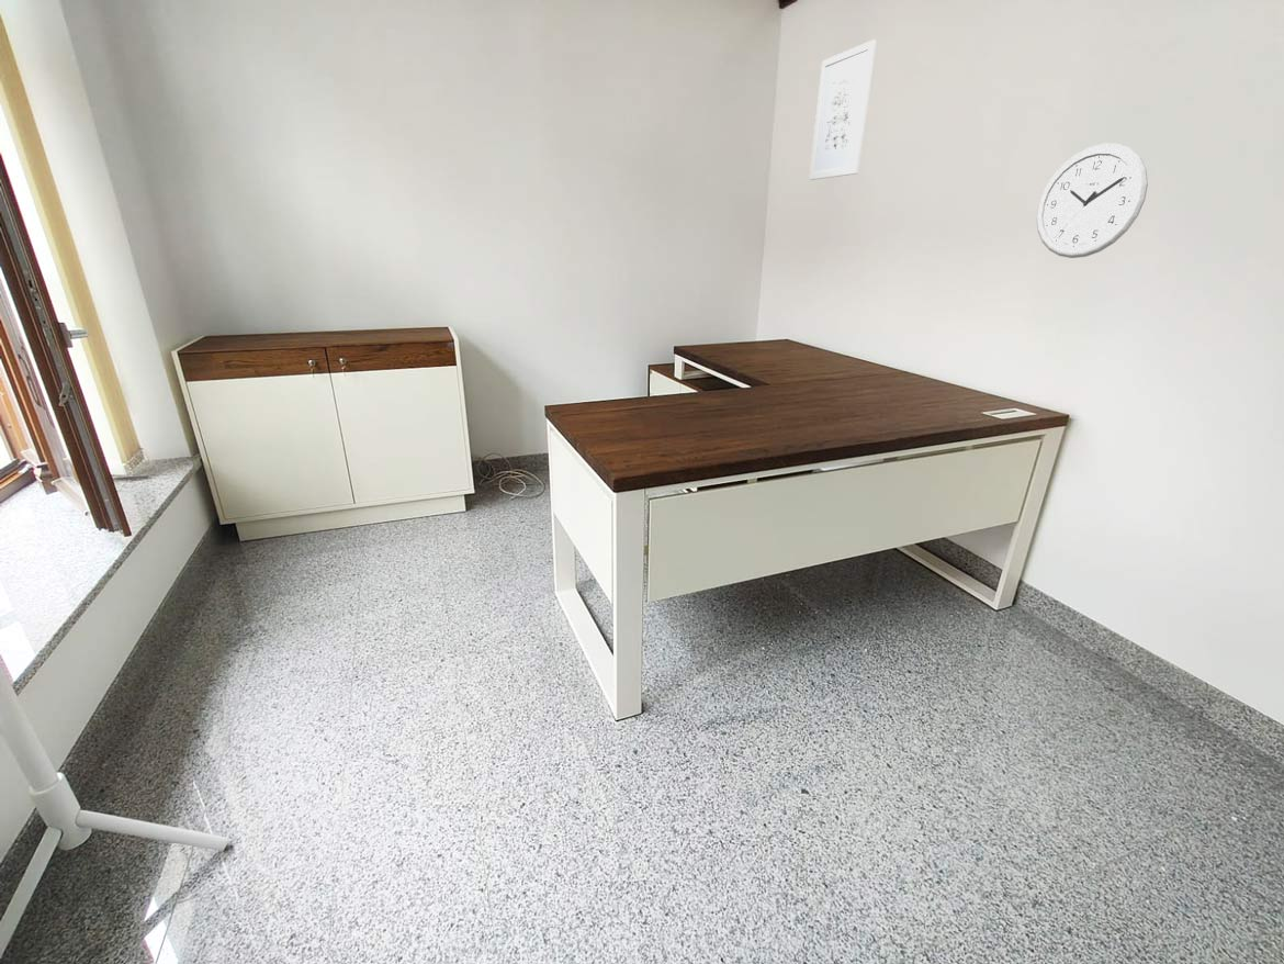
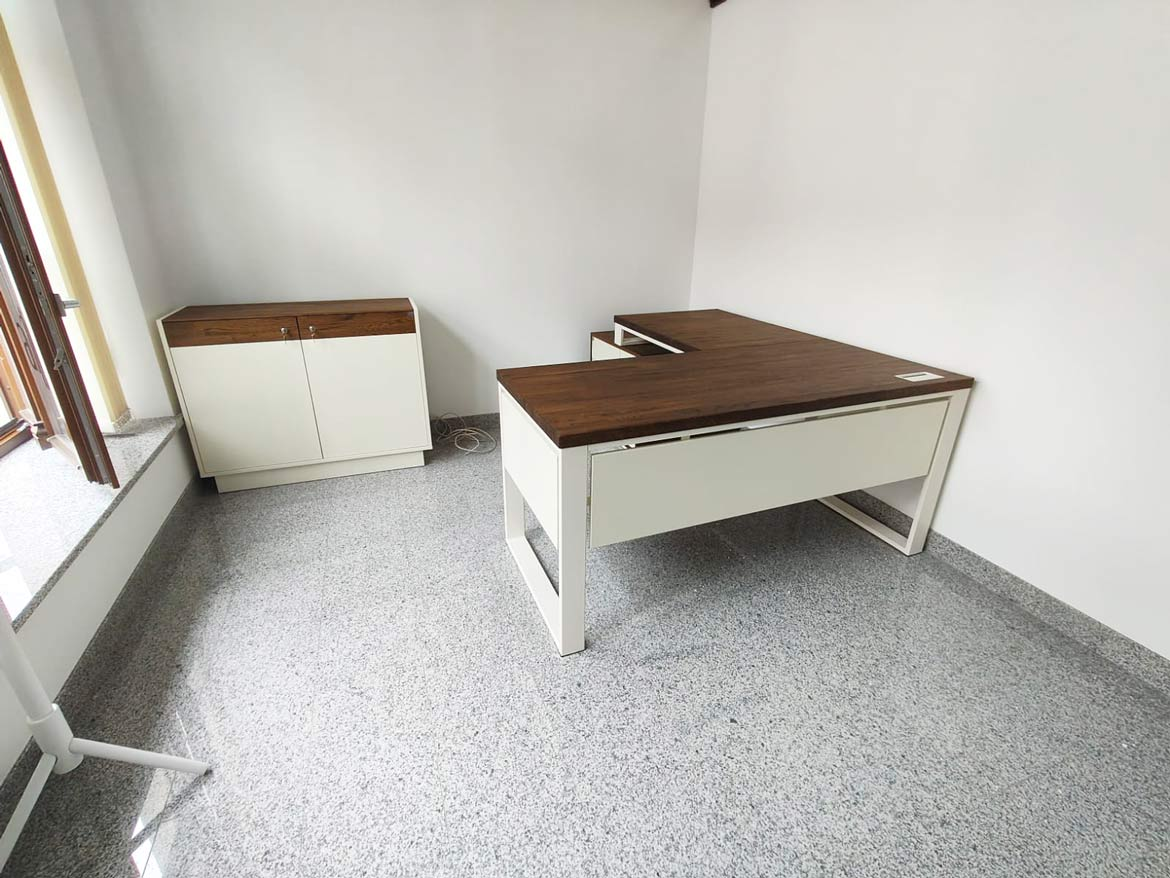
- wall art (840, 115)
- wall clock (1085, 202)
